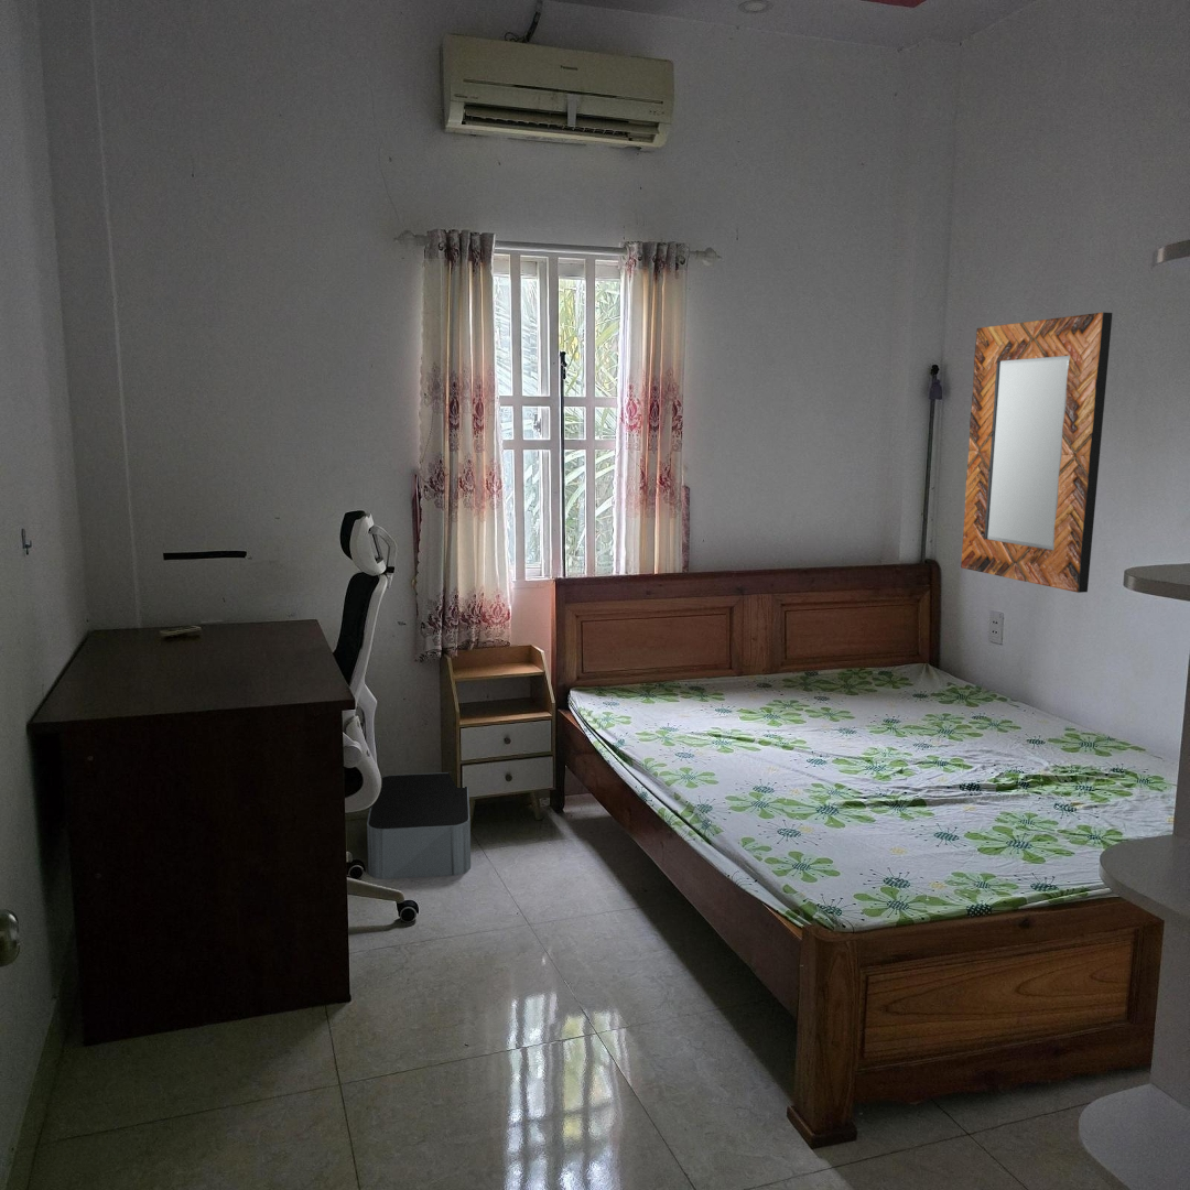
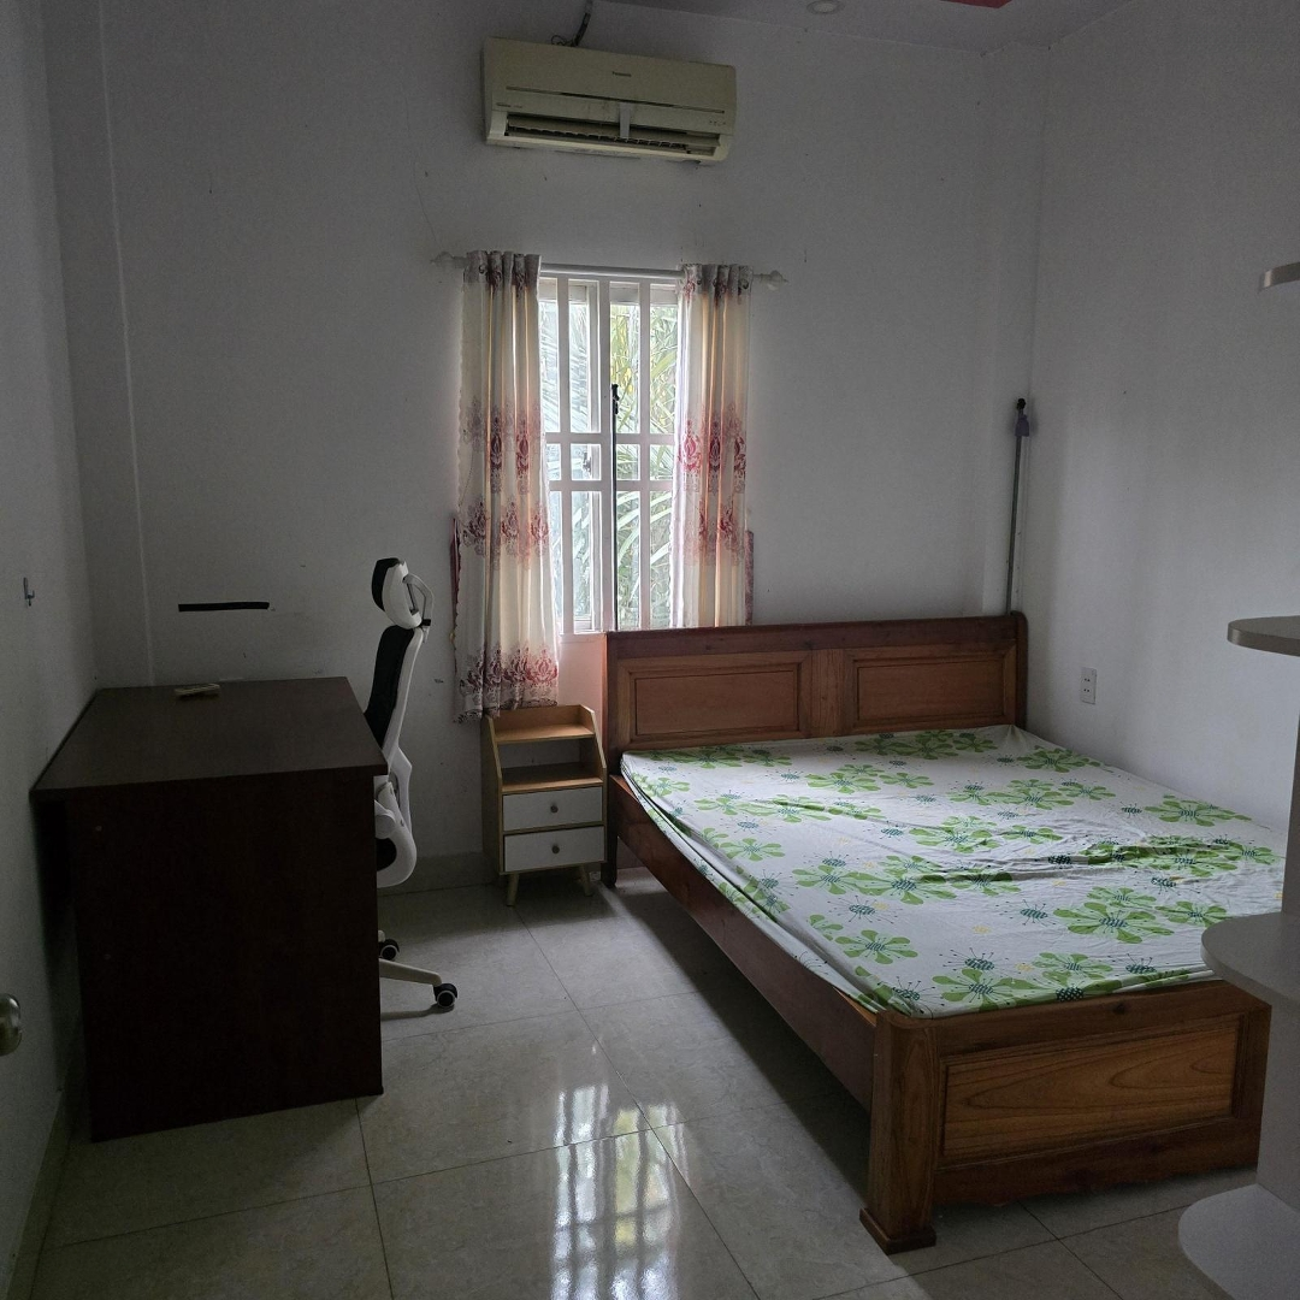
- storage bin (421, 822)
- home mirror (1028, 452)
